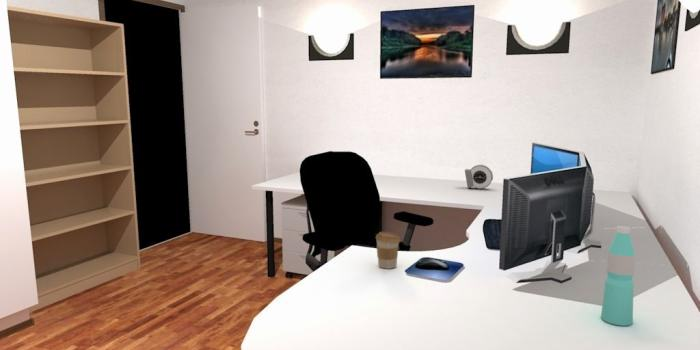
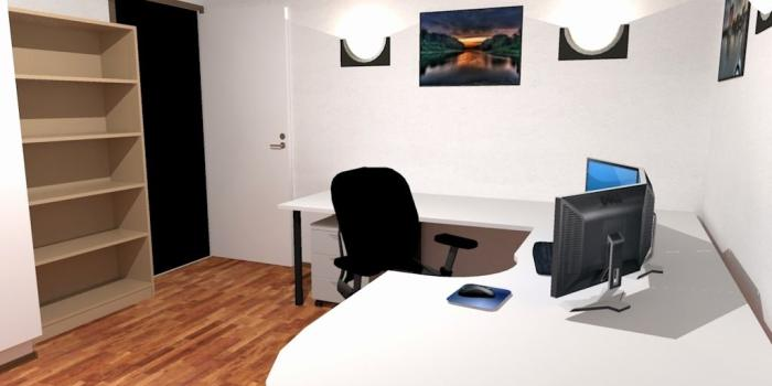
- alarm clock (478, 176)
- water bottle (619, 274)
- coffee cup (387, 249)
